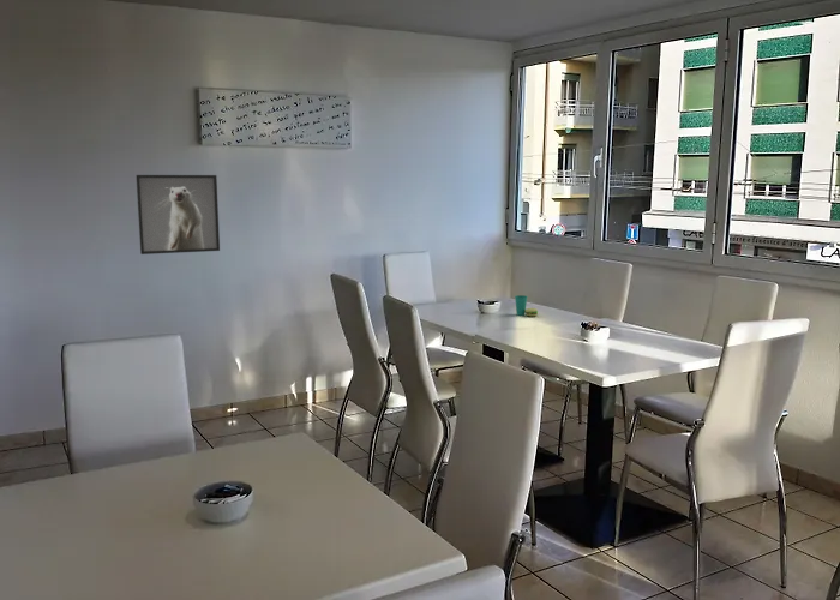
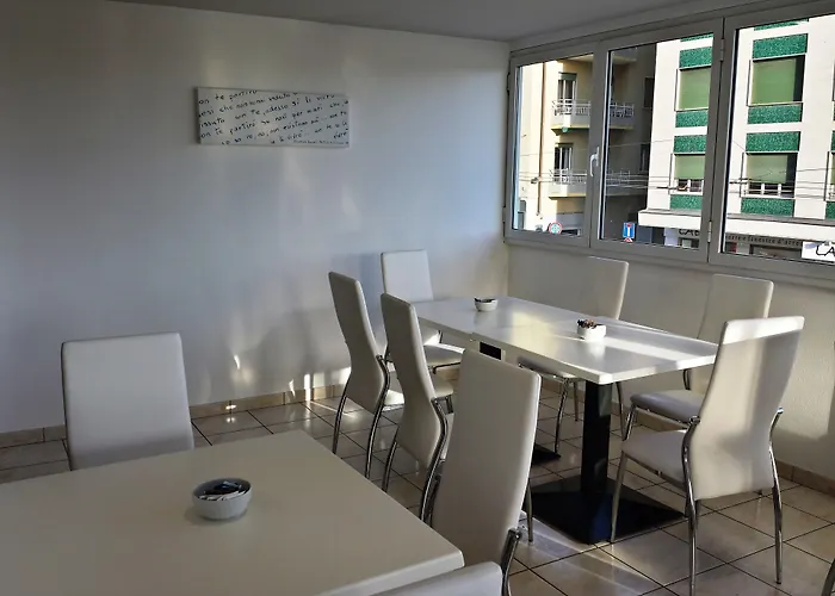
- cup (524, 306)
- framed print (179, 214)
